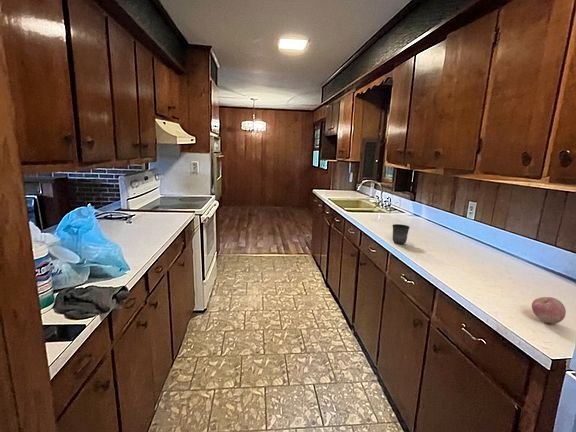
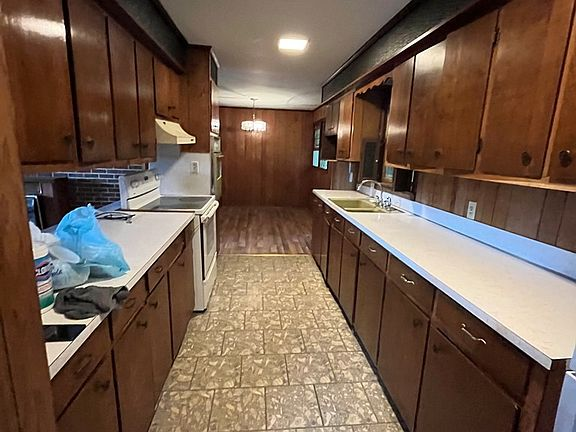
- mug (400, 233)
- apple (548, 310)
